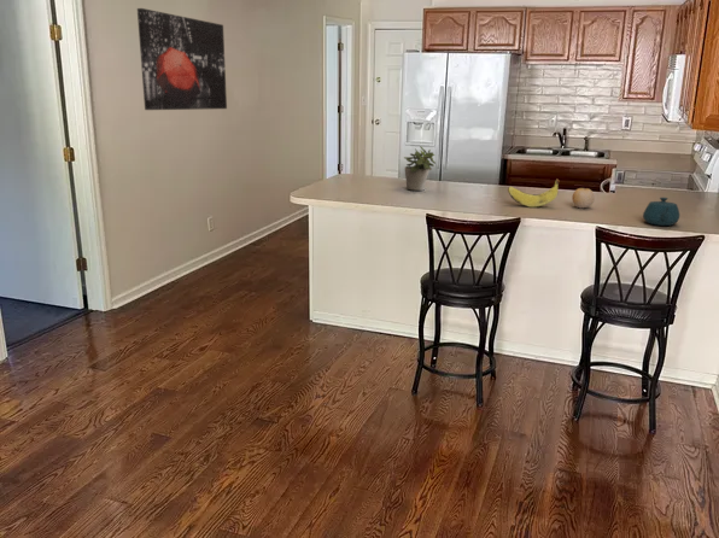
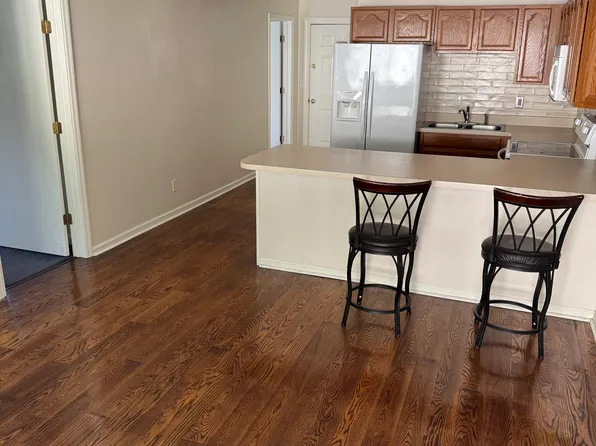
- potted plant (422, 168)
- wall art (187, 64)
- fruit (583, 198)
- banana (532, 194)
- teapot (662, 210)
